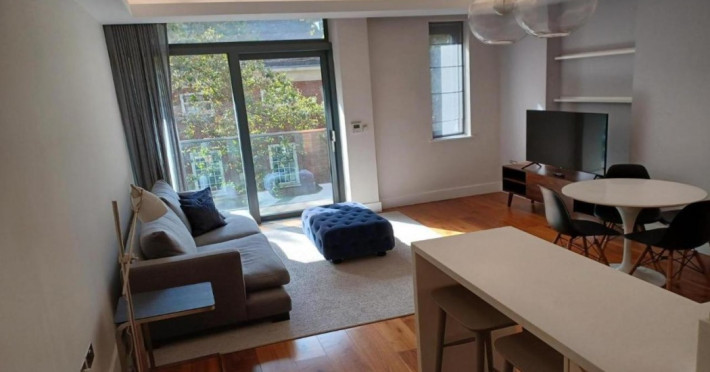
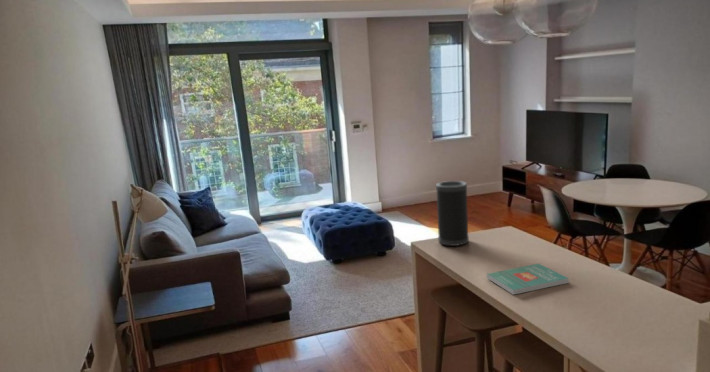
+ book (526, 278)
+ speaker (452, 213)
